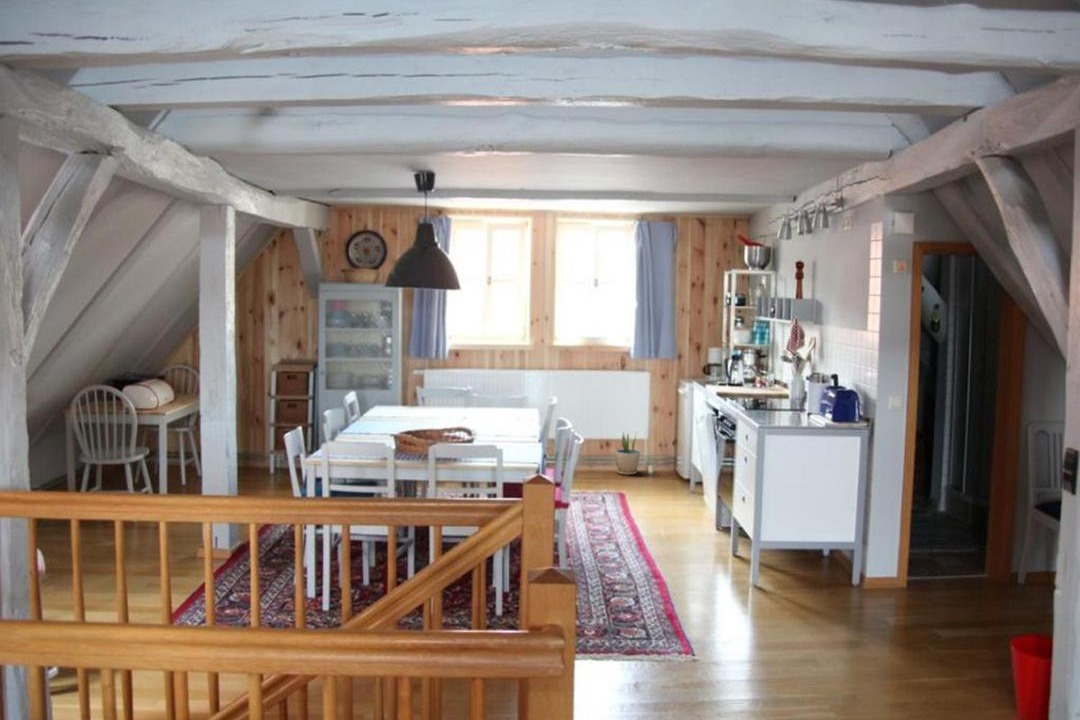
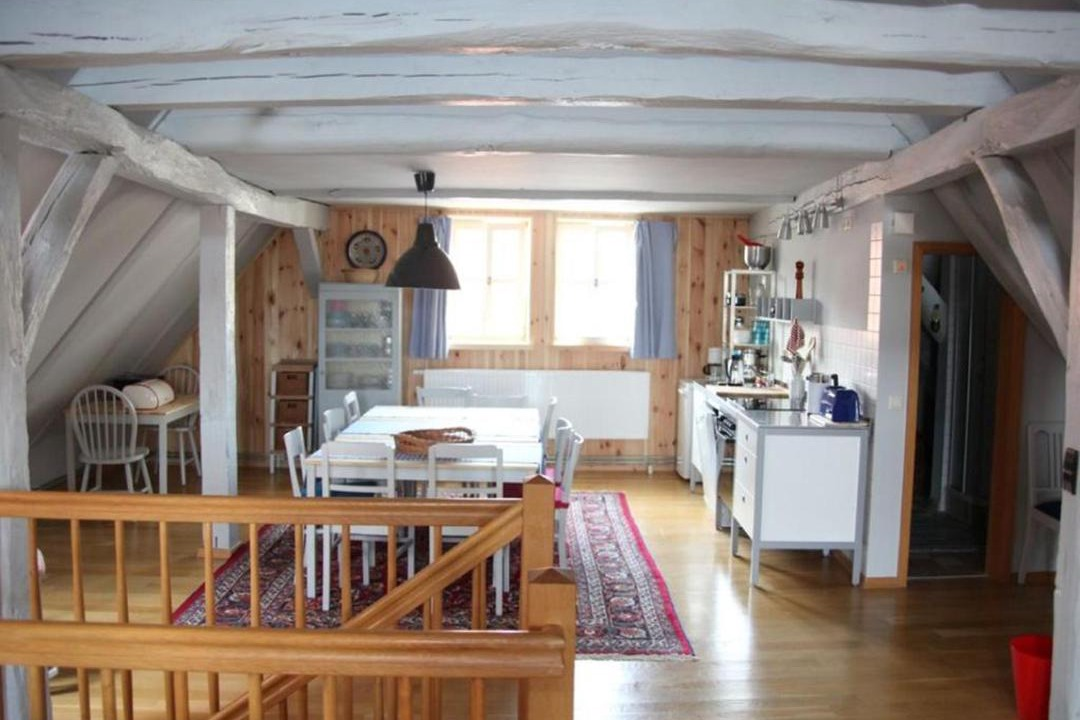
- potted plant (627, 450)
